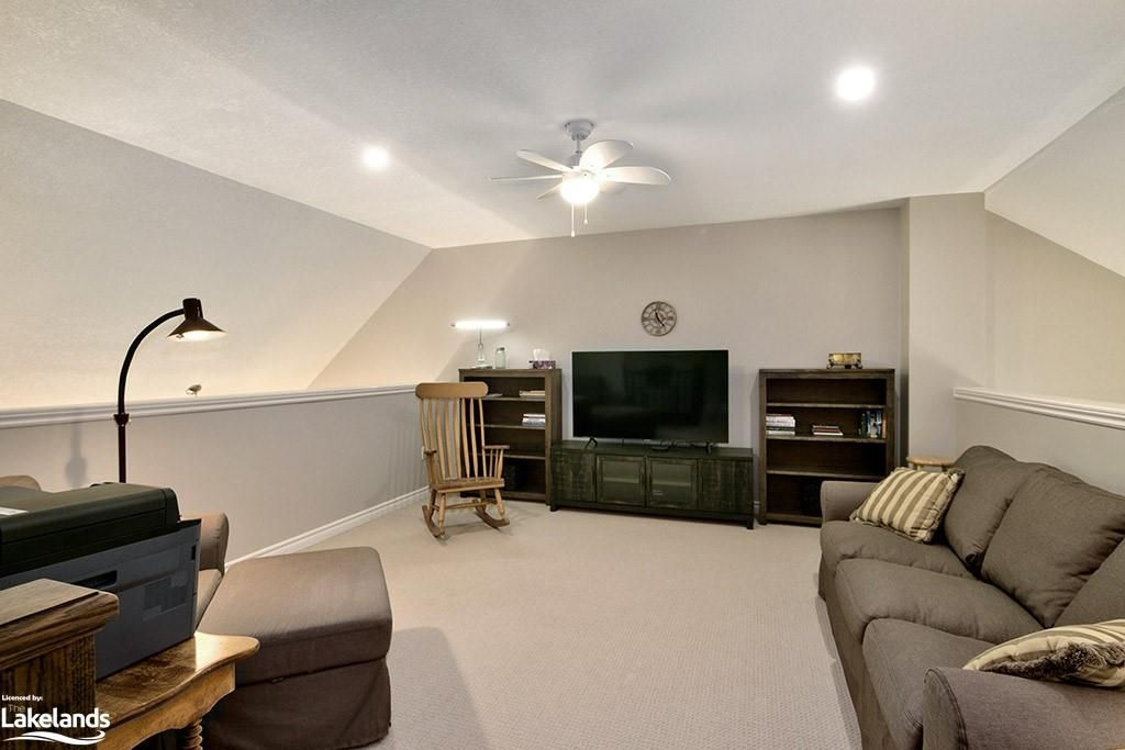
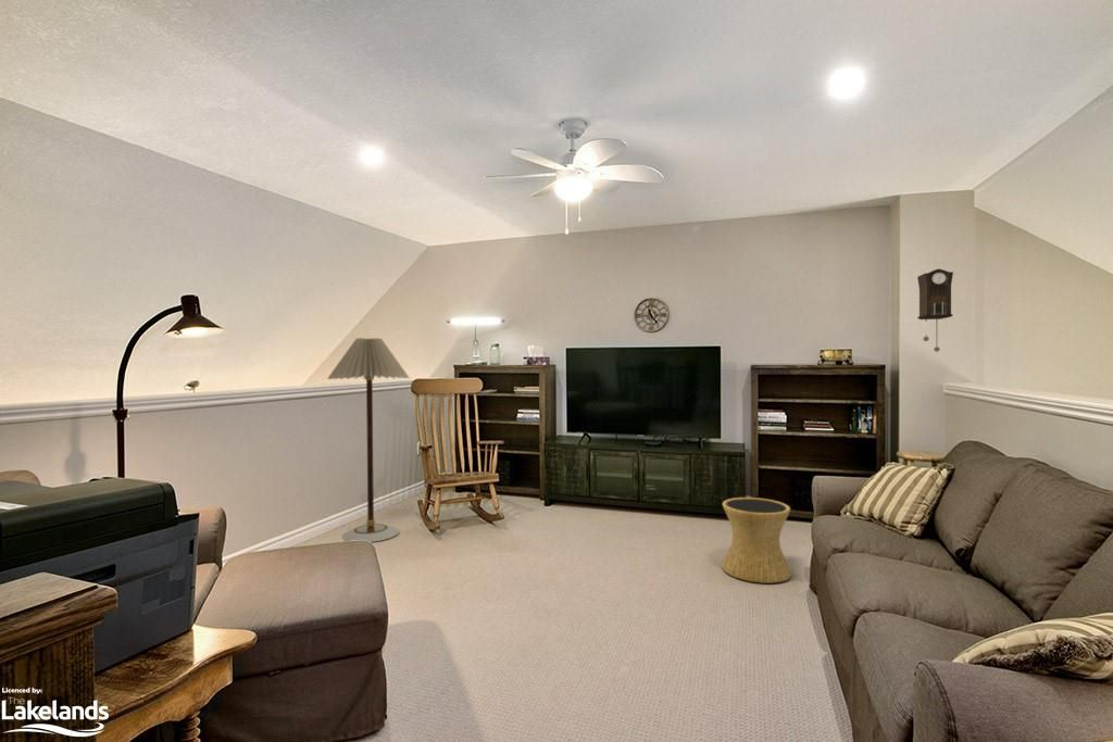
+ side table (755, 538)
+ floor lamp (370, 436)
+ pendulum clock (935, 311)
